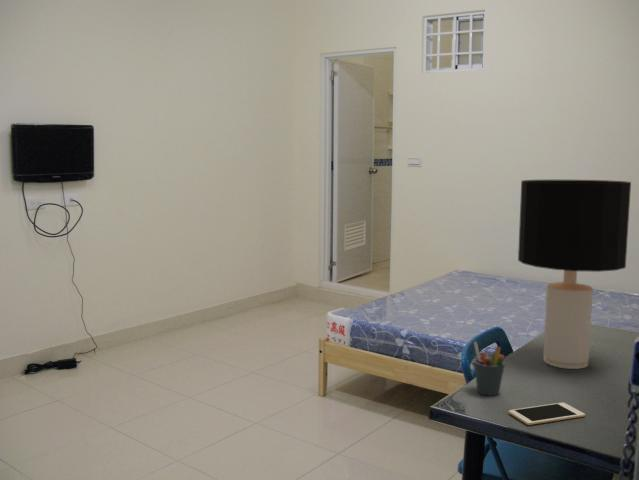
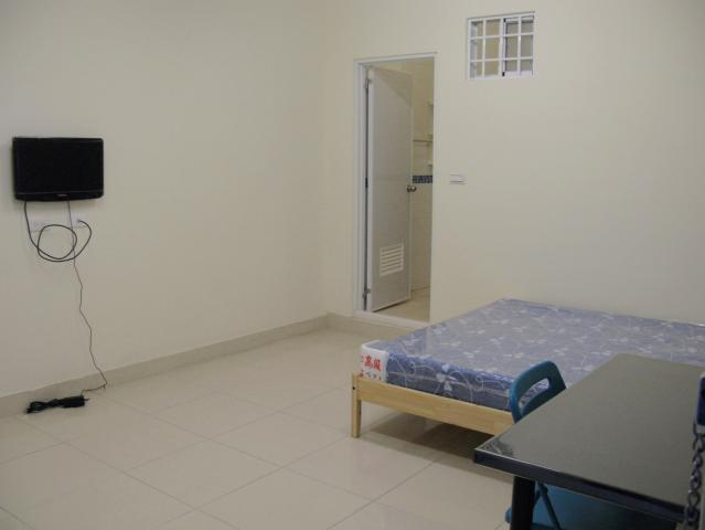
- cell phone (546, 413)
- desk lamp (570, 273)
- pen holder (489, 368)
